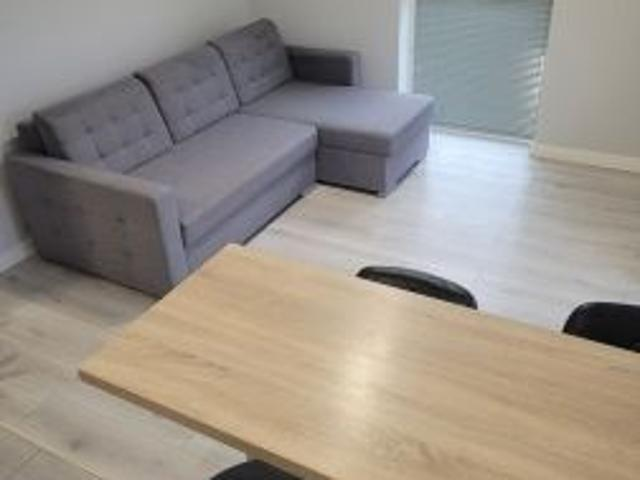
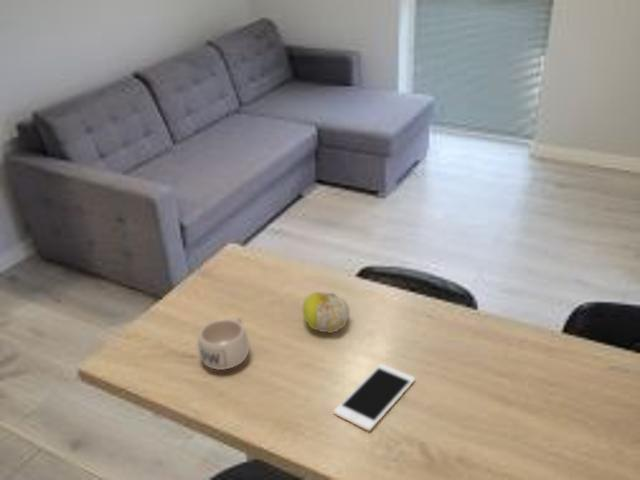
+ cell phone (375, 395)
+ mug (226, 342)
+ fruit (325, 310)
